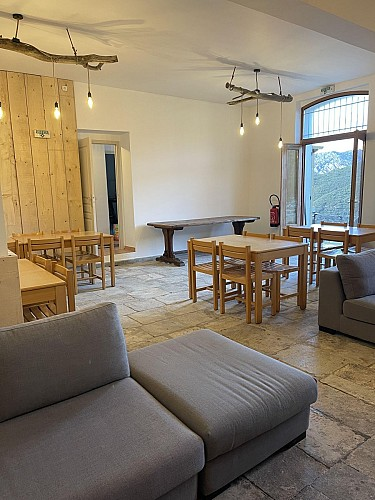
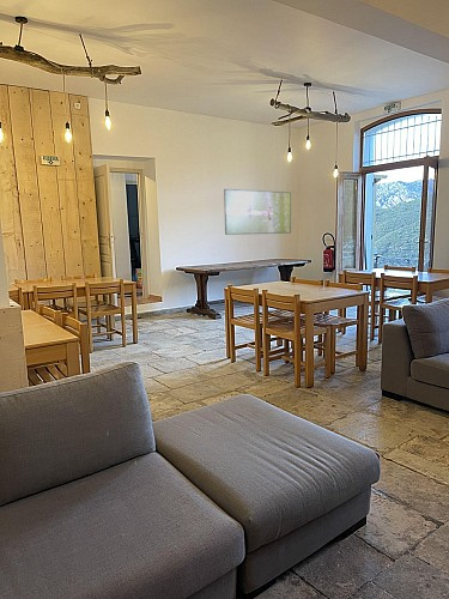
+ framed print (259, 212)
